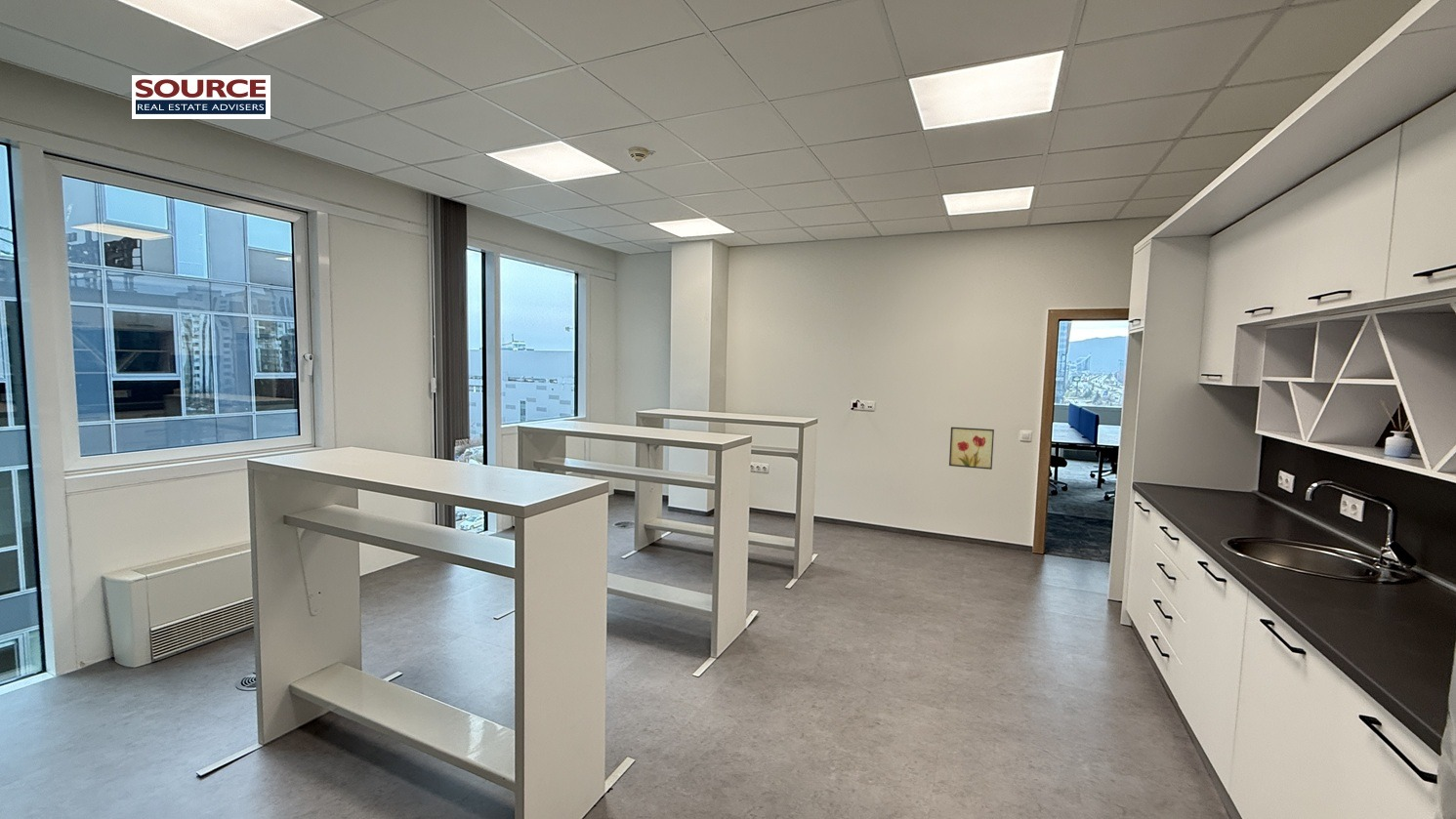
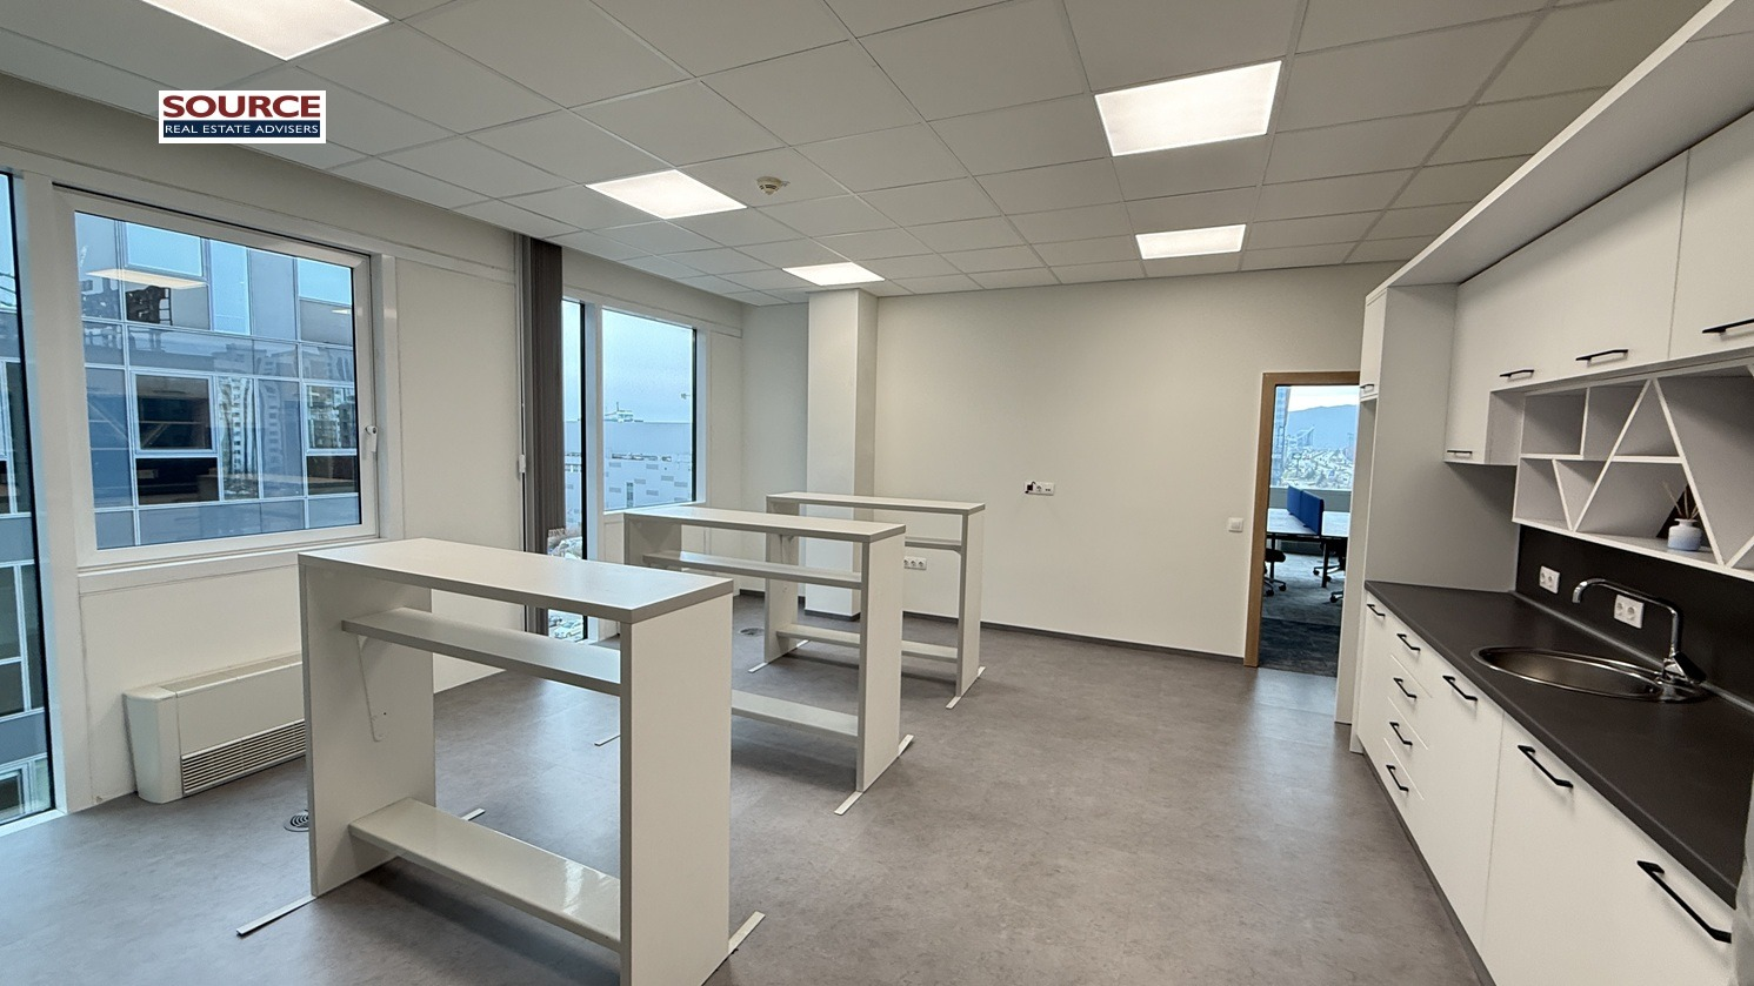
- wall art (971, 447)
